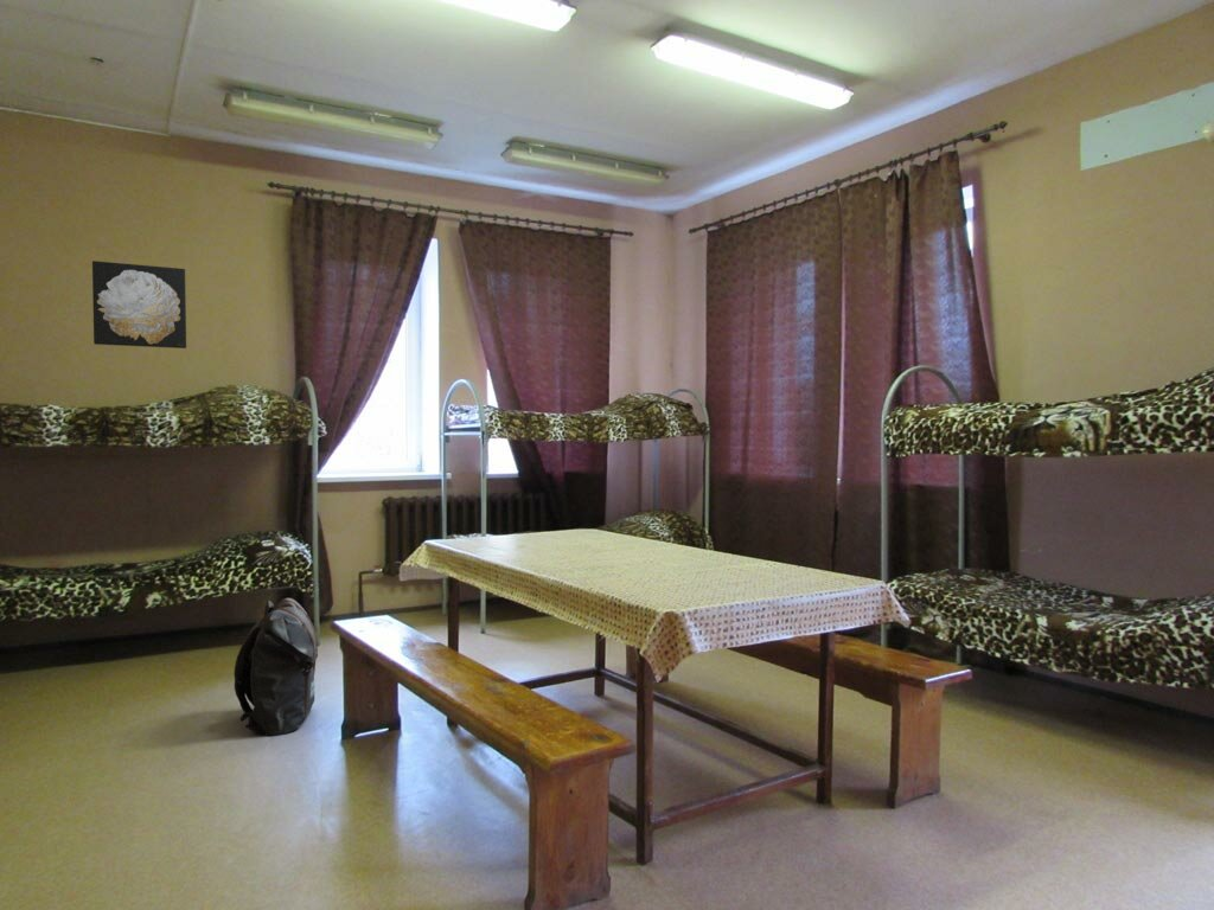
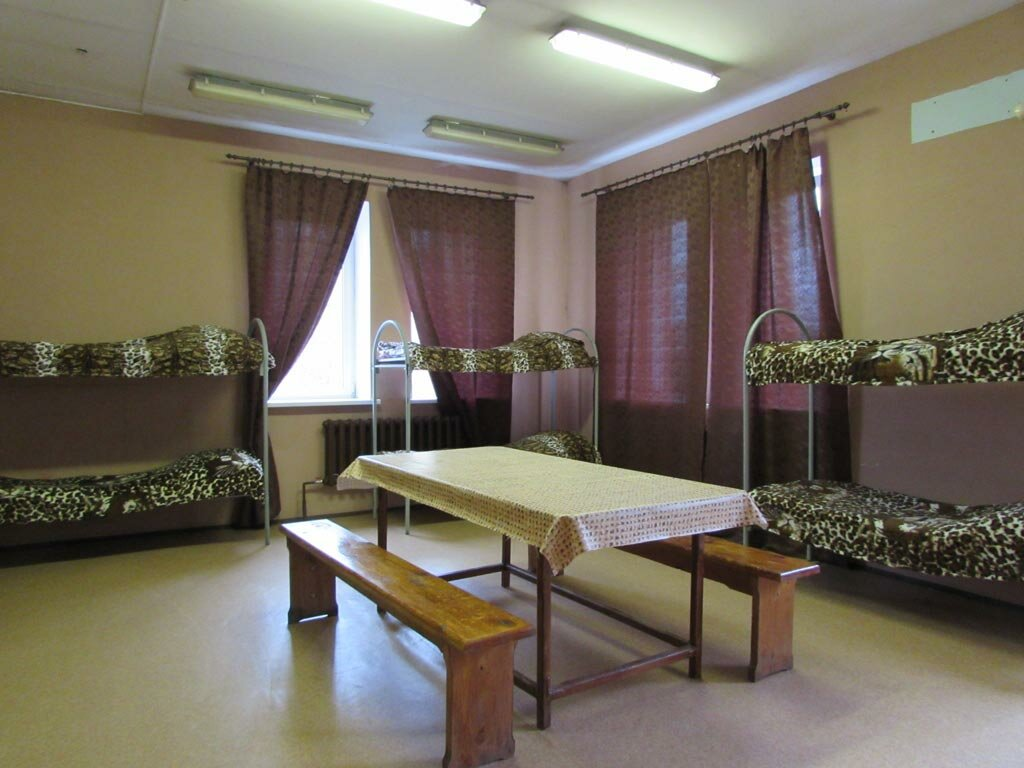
- wall art (140, 306)
- backpack (277, 660)
